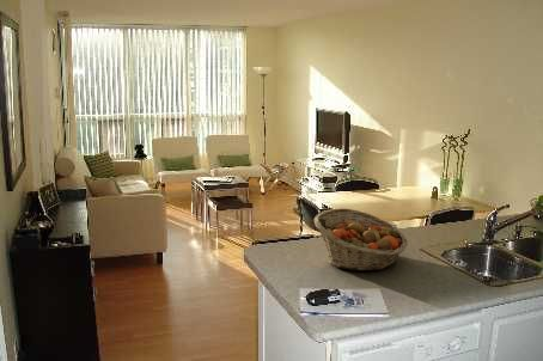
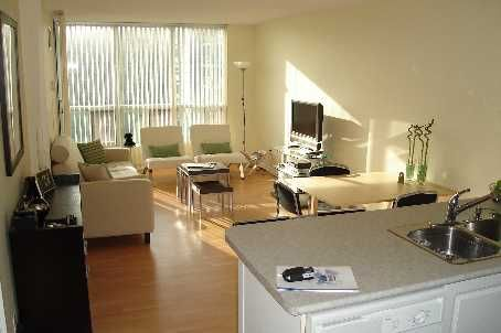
- fruit basket (360, 238)
